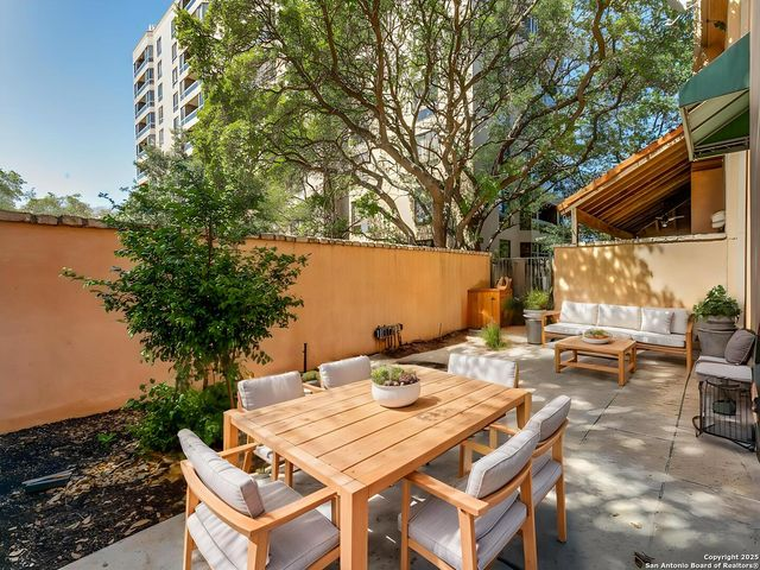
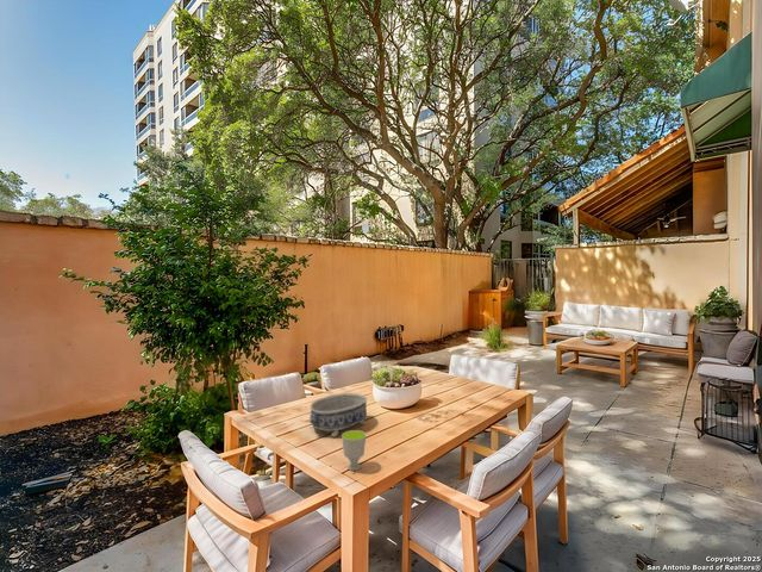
+ cup (354, 450)
+ decorative bowl (339, 412)
